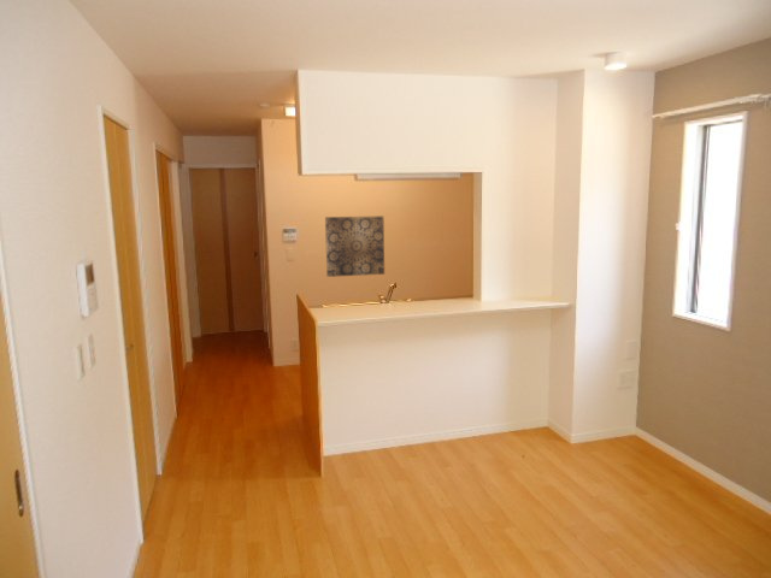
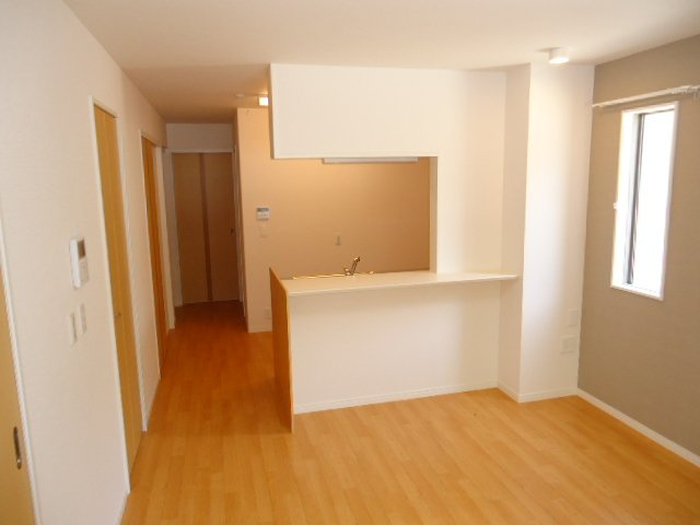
- wall art (355, 246)
